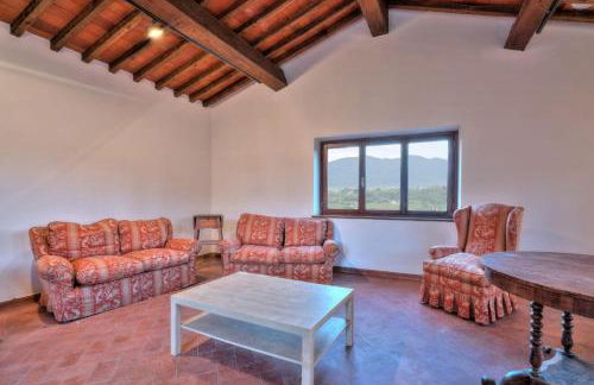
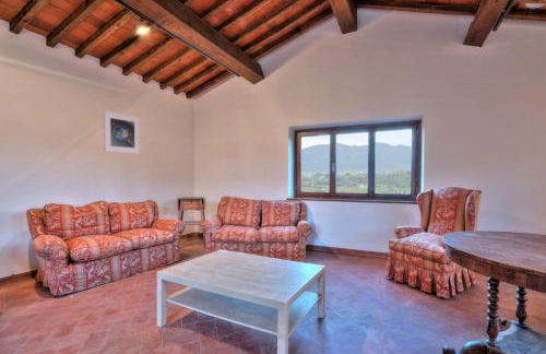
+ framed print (122, 133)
